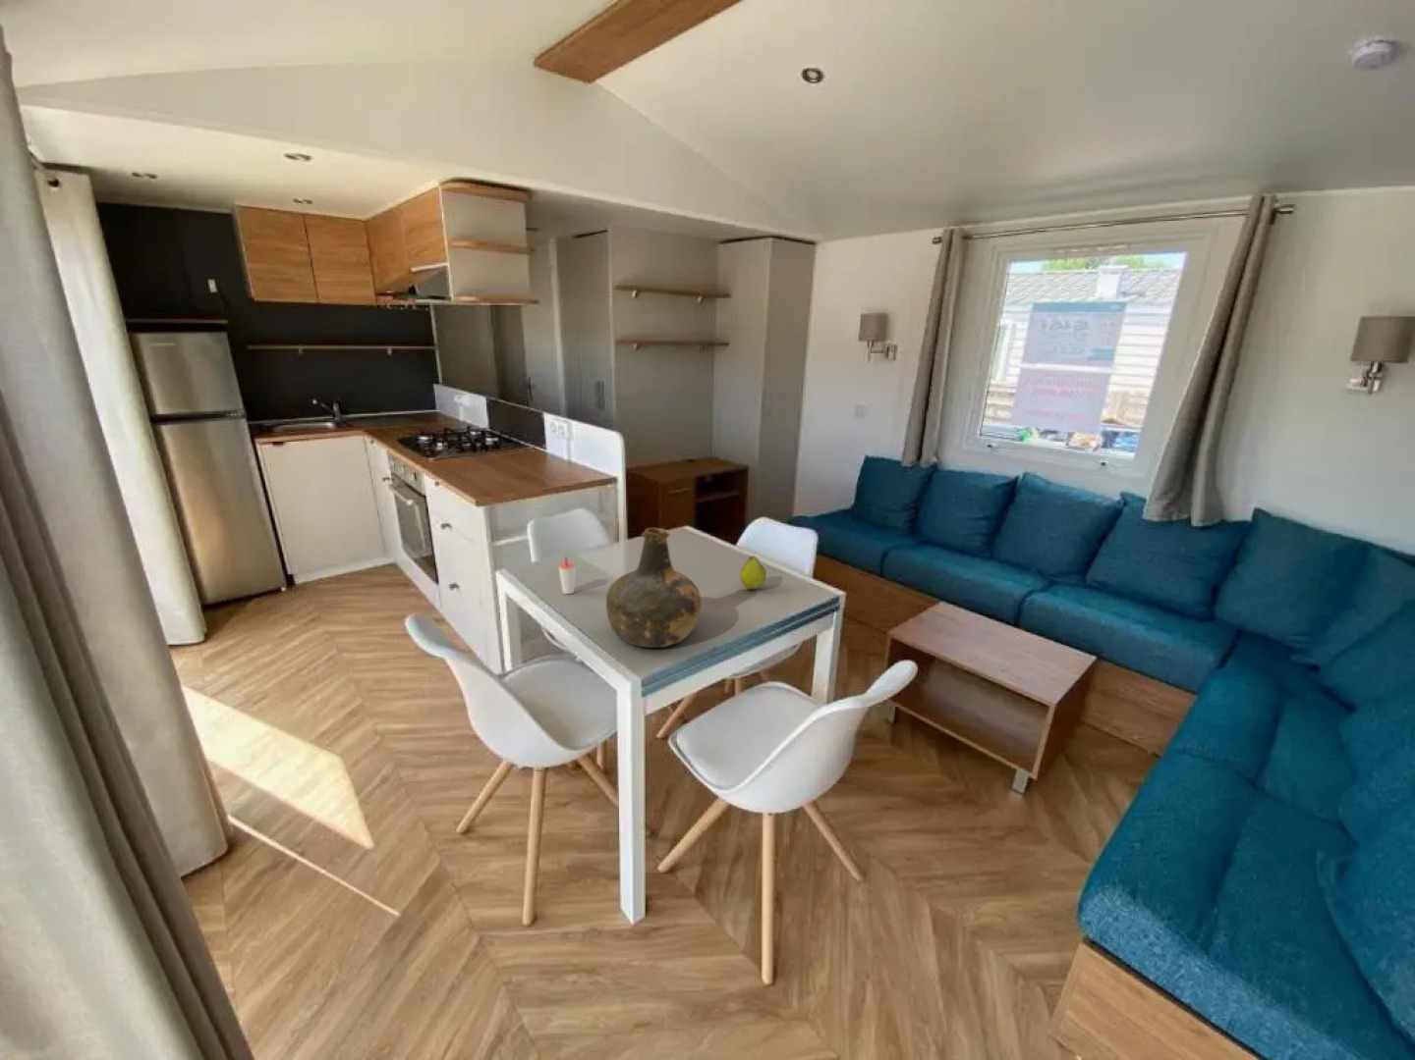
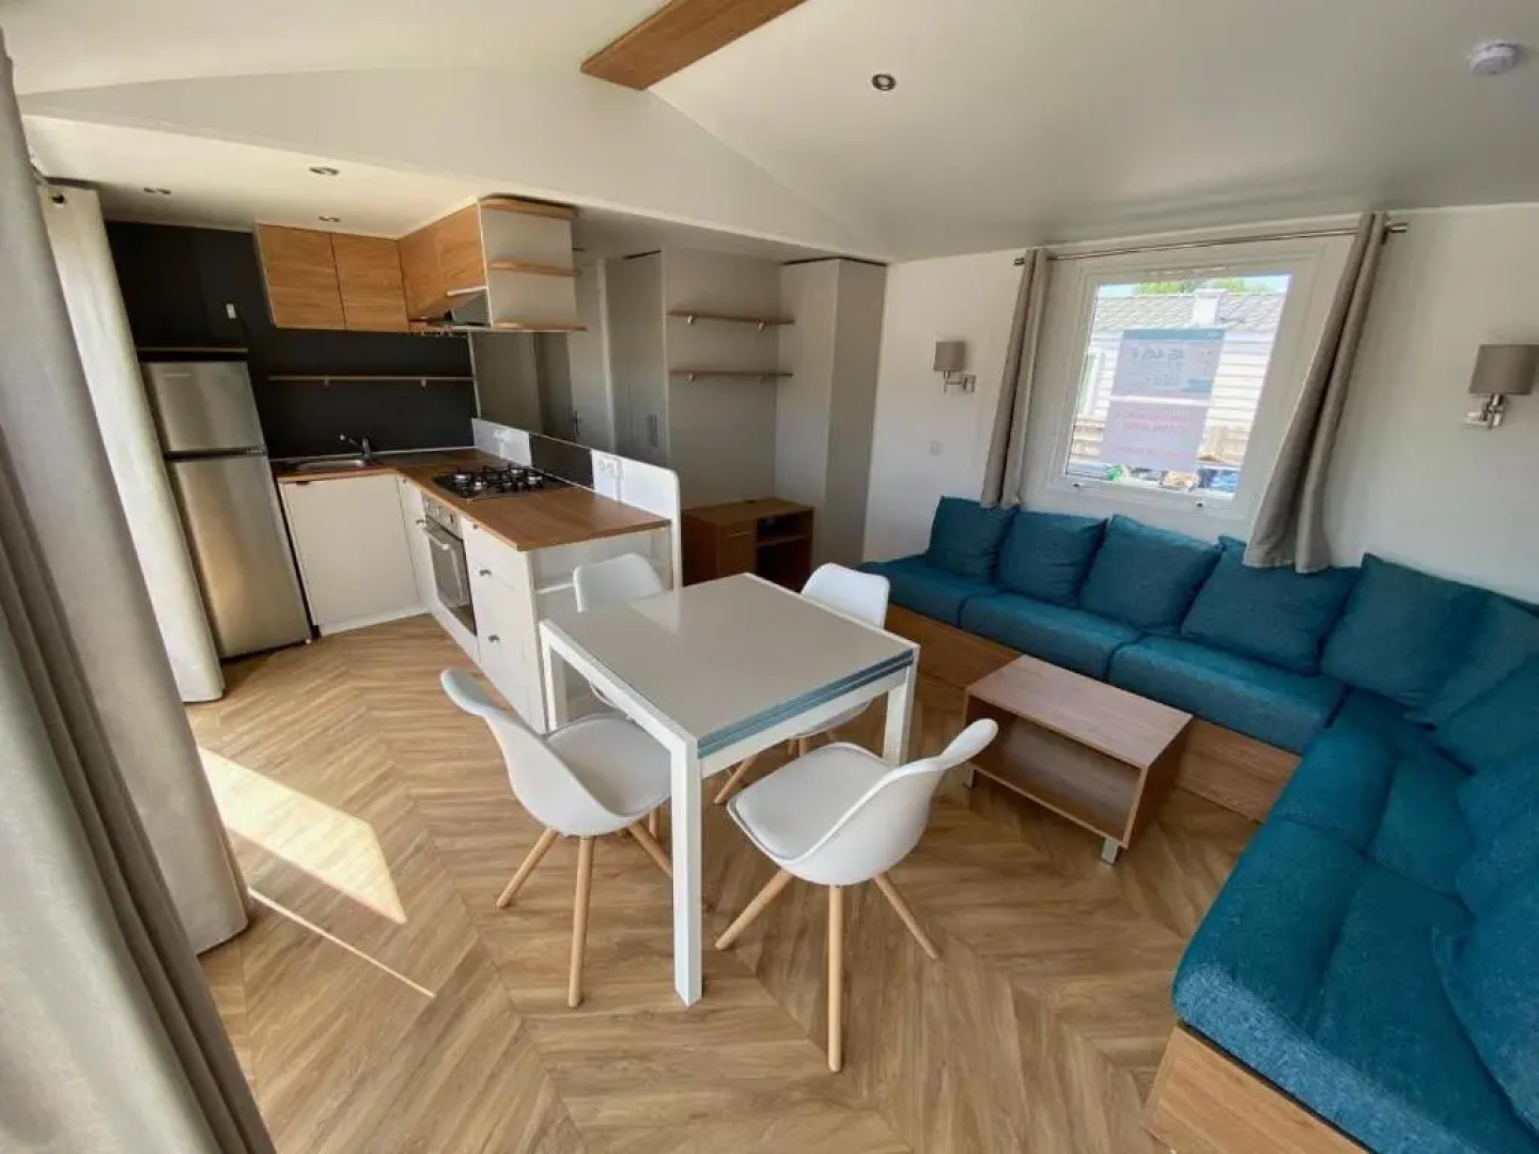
- cup (567, 575)
- fruit (753, 571)
- bottle (653, 583)
